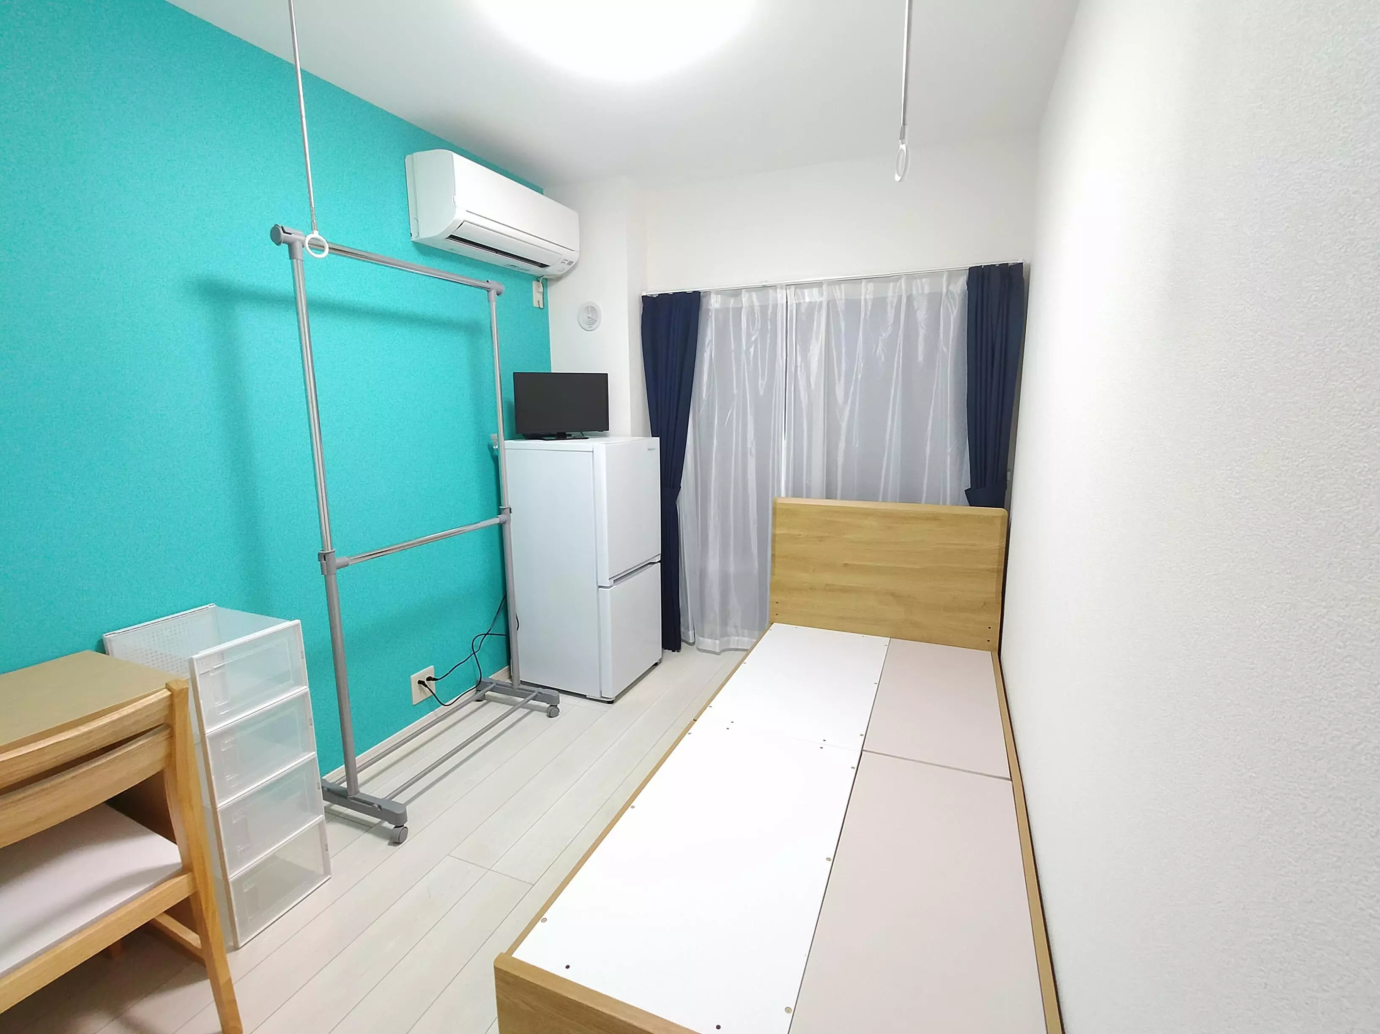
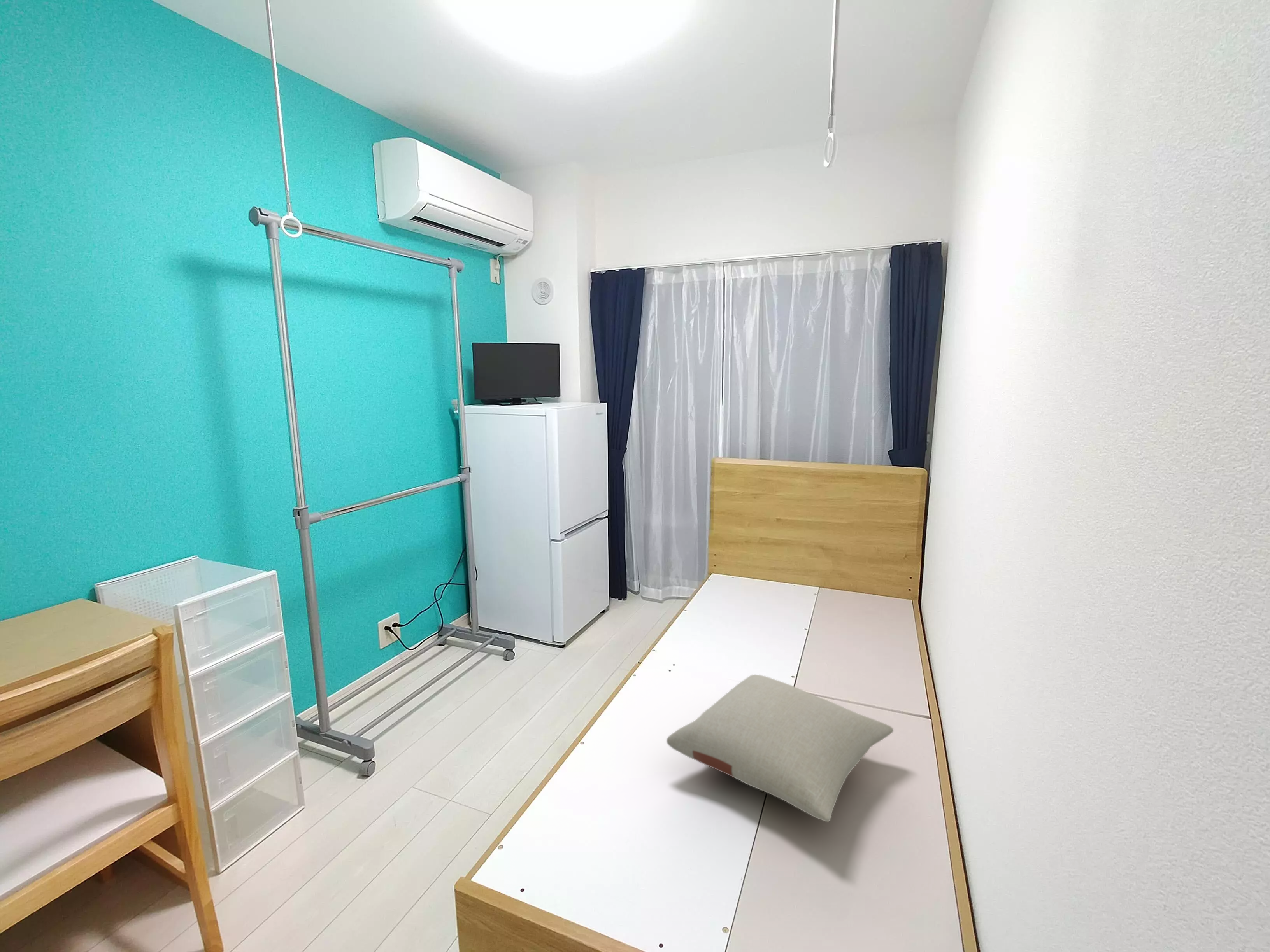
+ pillow (782, 735)
